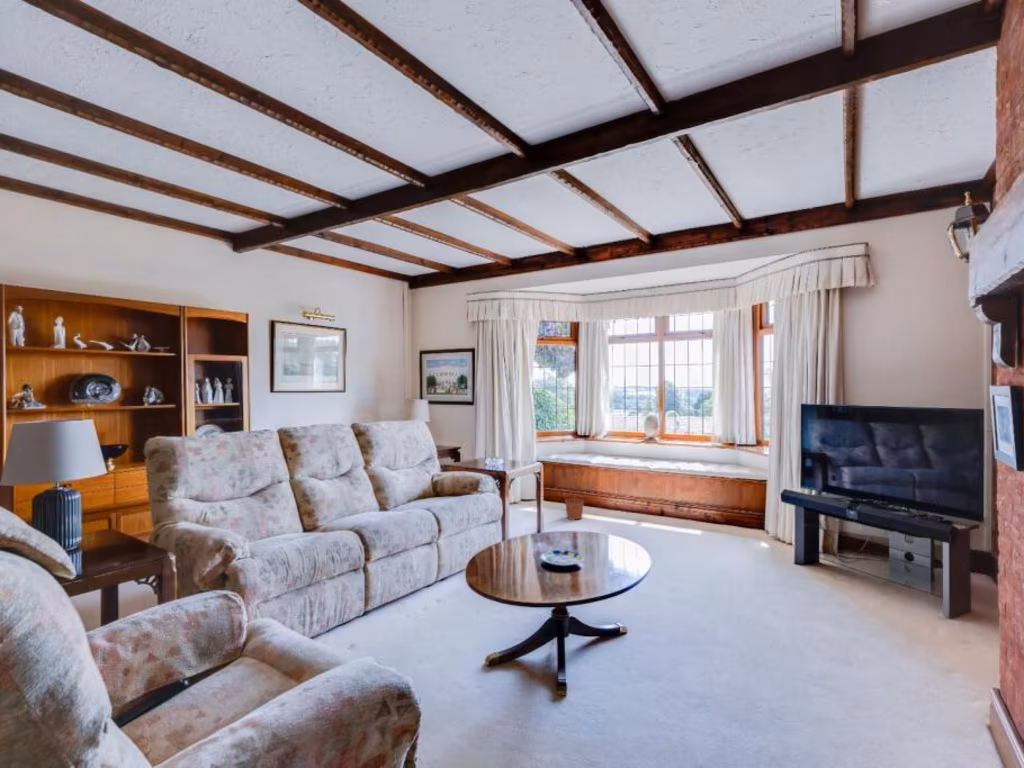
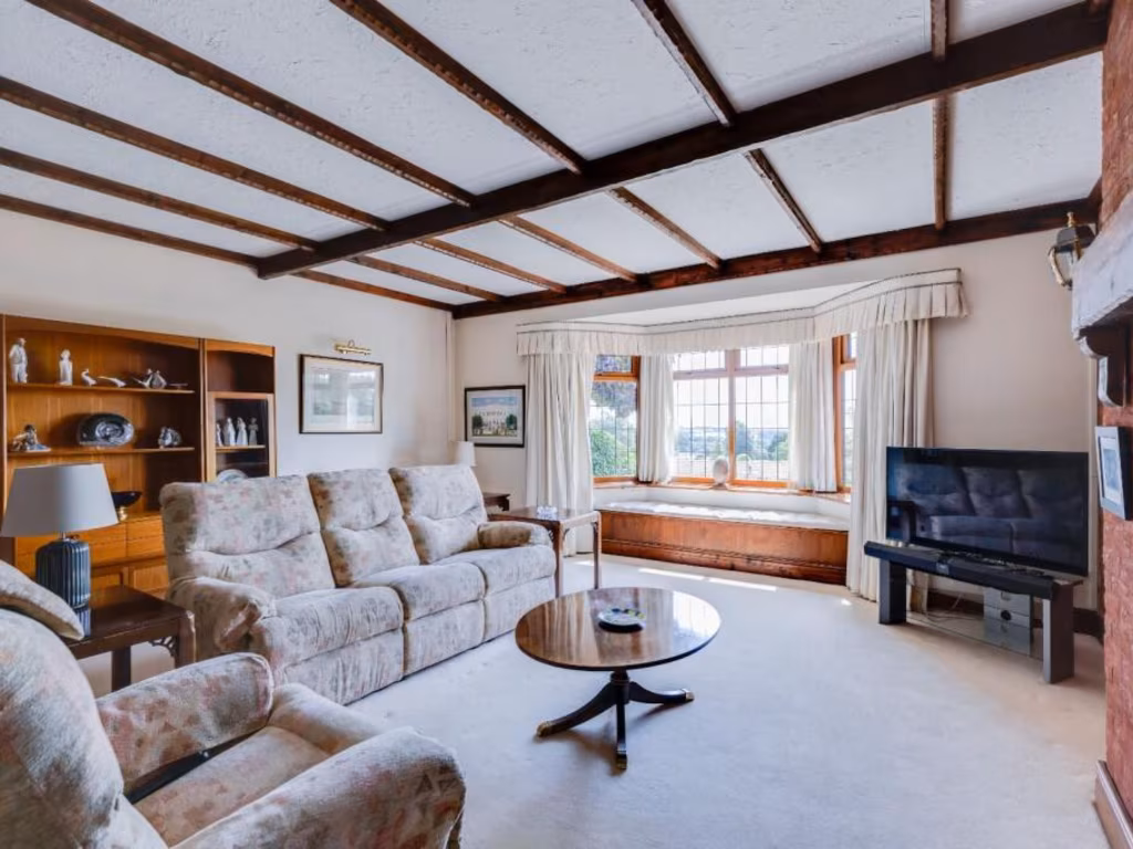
- plant pot (574, 504)
